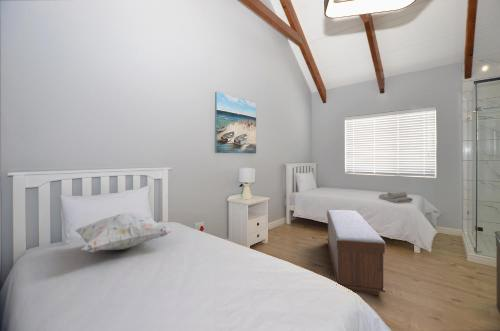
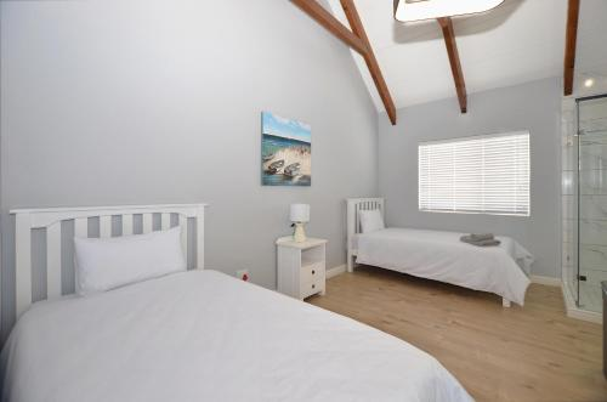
- decorative pillow (124, 230)
- bench (349, 242)
